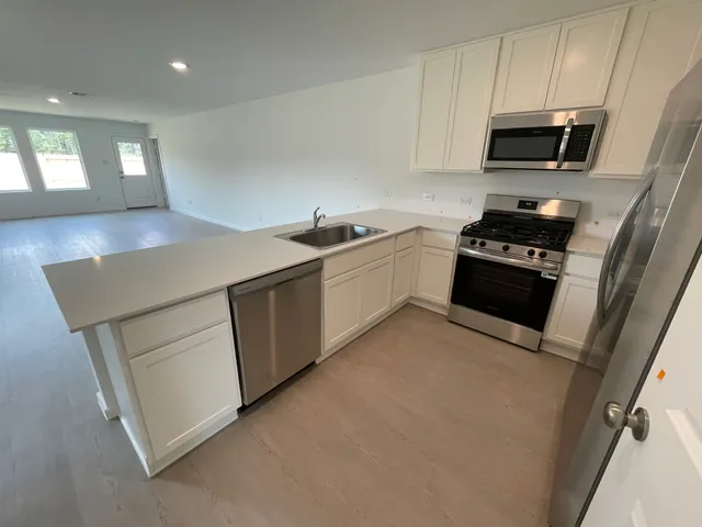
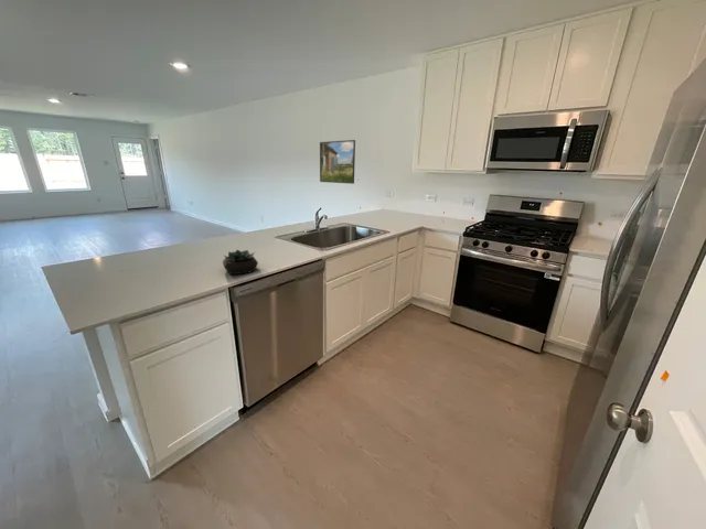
+ succulent plant (239, 260)
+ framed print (336, 162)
